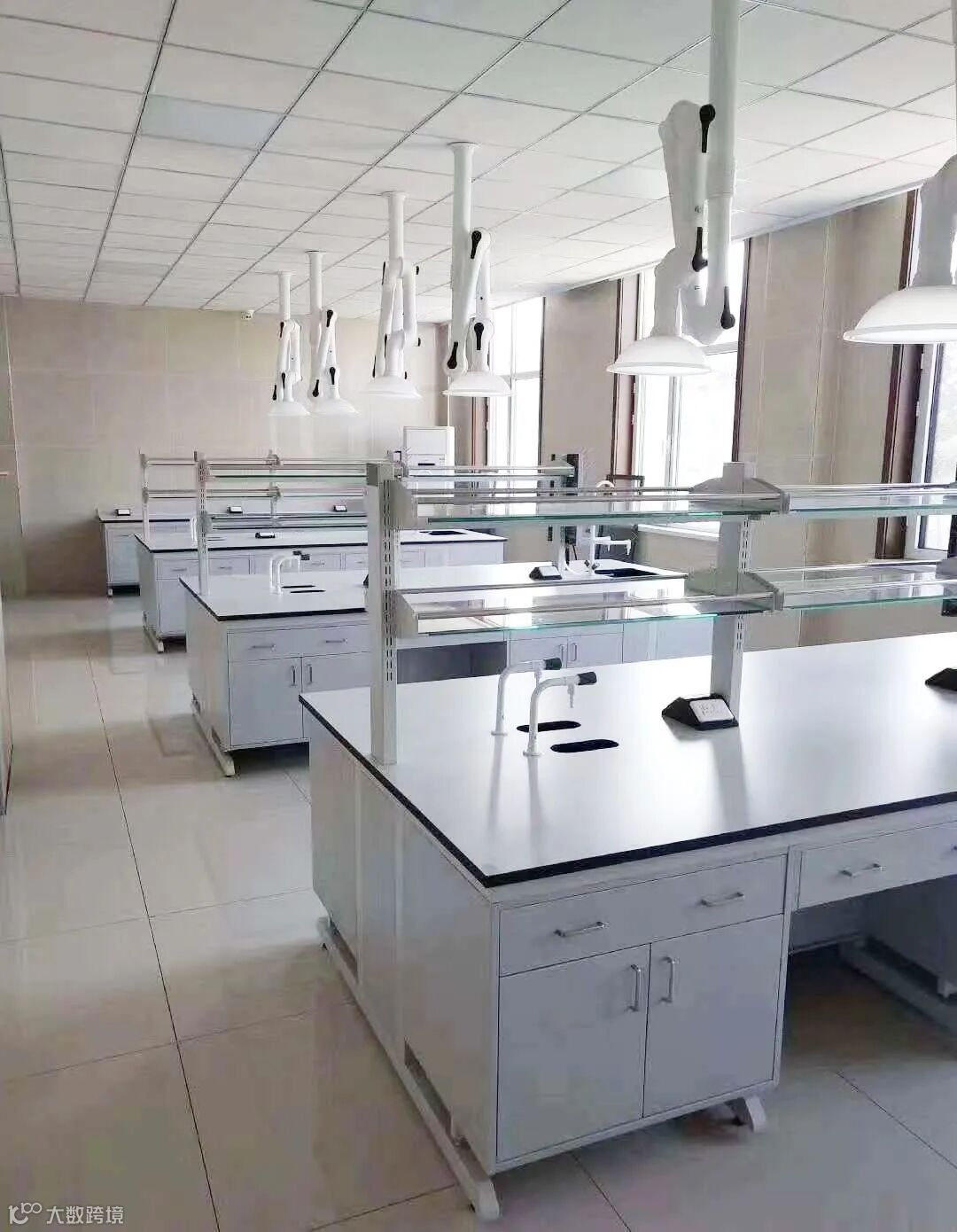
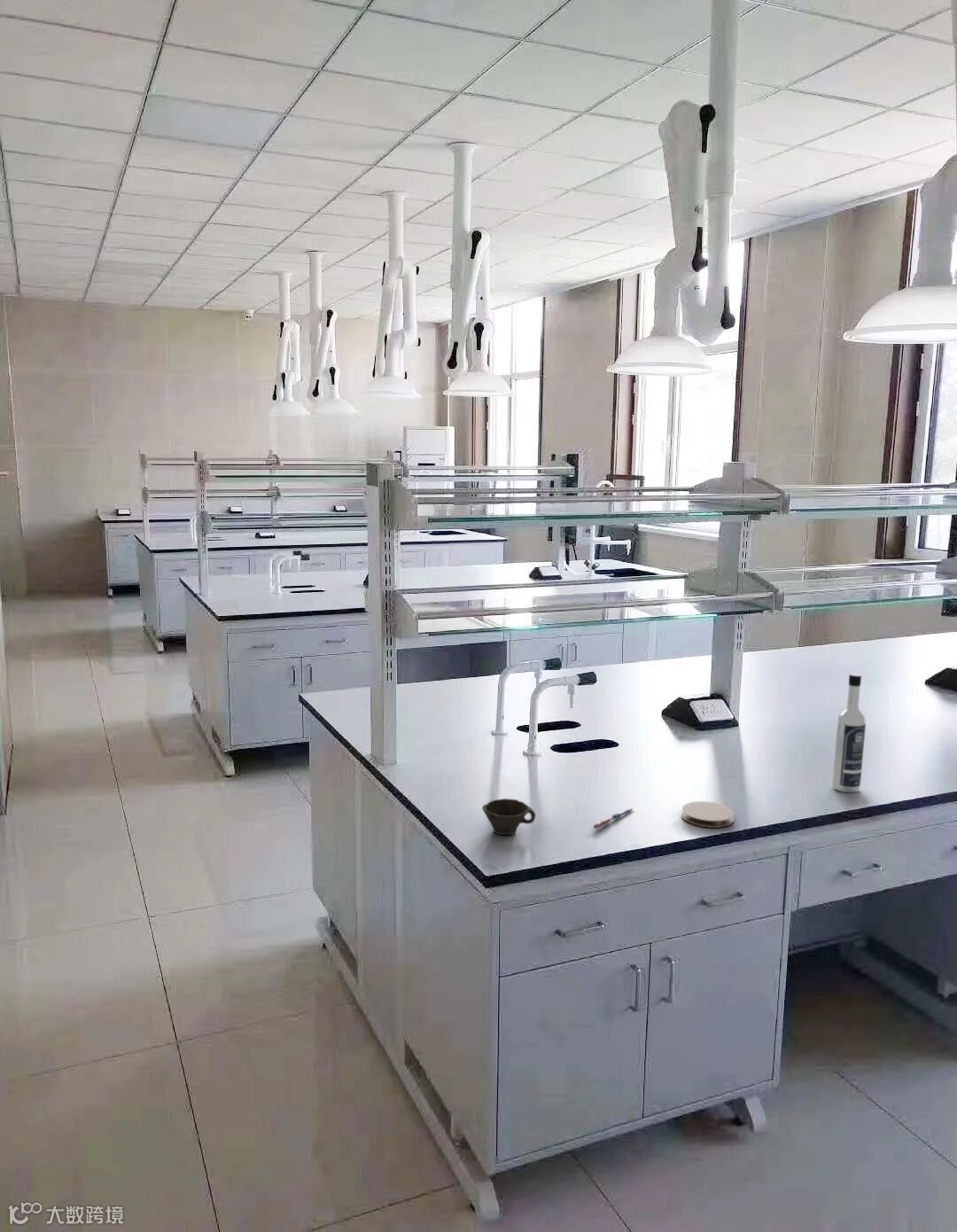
+ pen (613, 816)
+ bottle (850, 732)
+ coaster (707, 814)
+ cup (508, 819)
